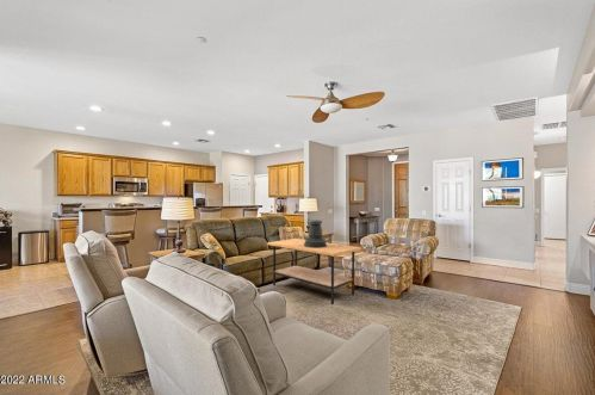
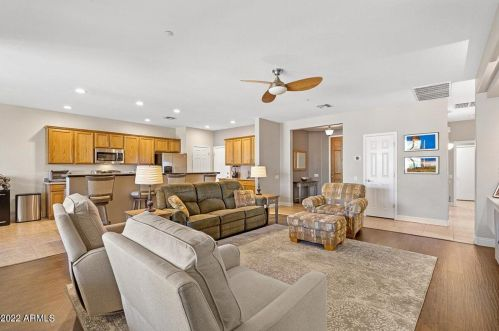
- pedestal (315, 233)
- coffee table (310, 269)
